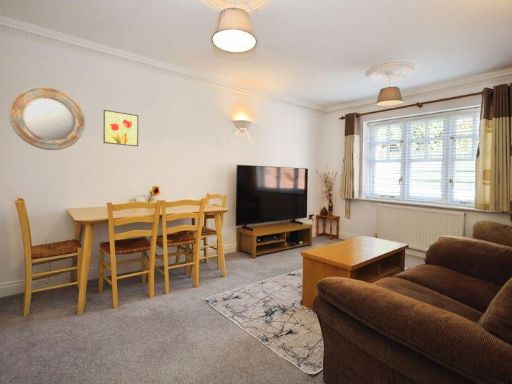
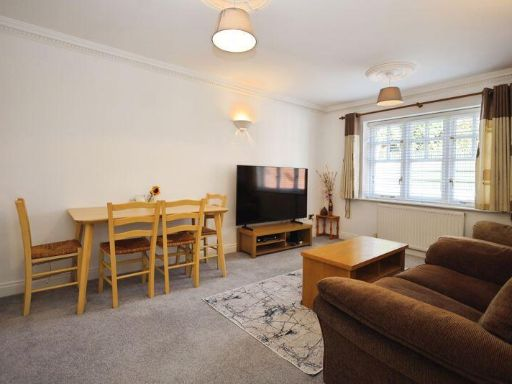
- wall art (121, 128)
- home mirror (49, 118)
